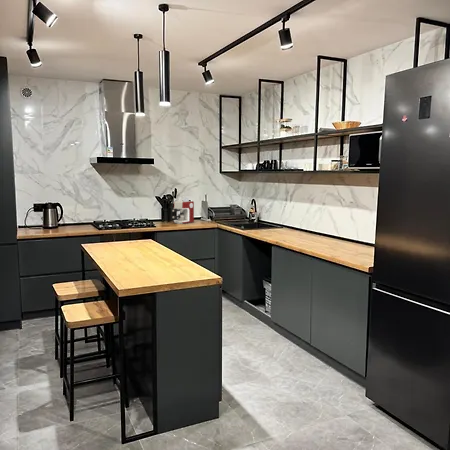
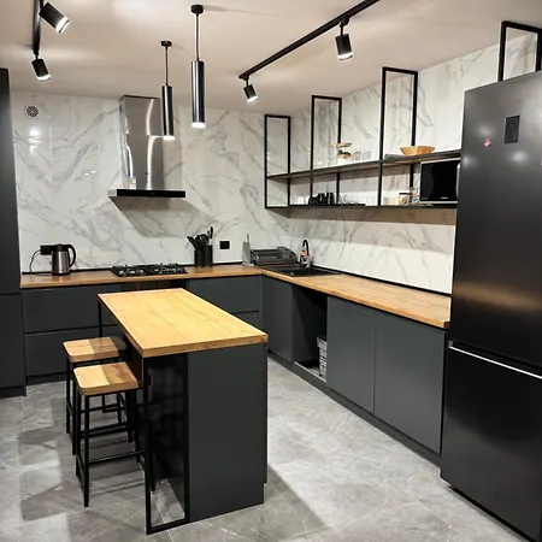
- coffee maker (181, 210)
